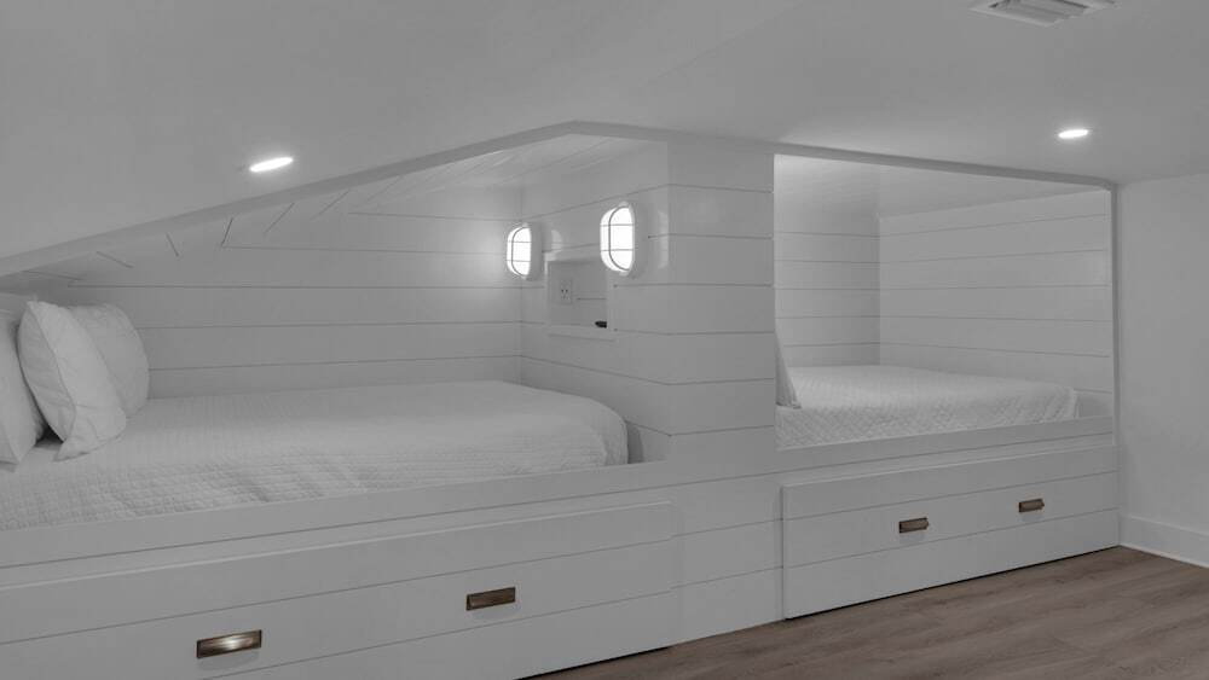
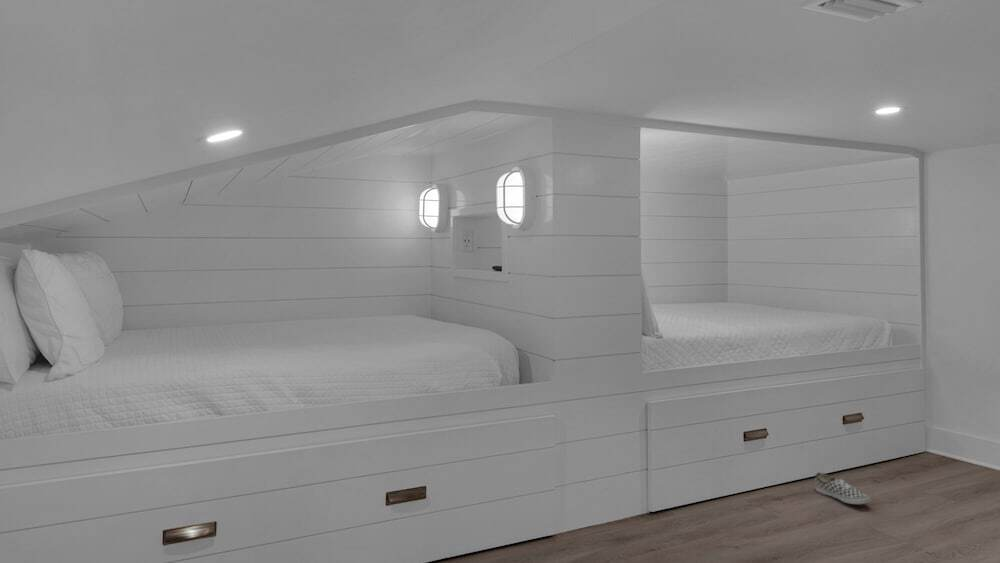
+ sneaker (842, 489)
